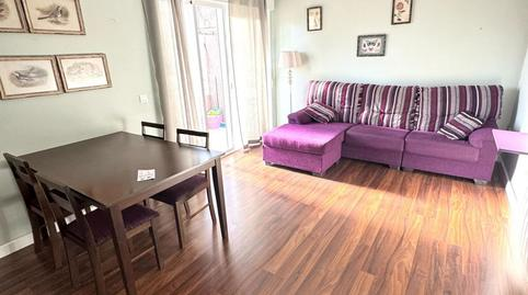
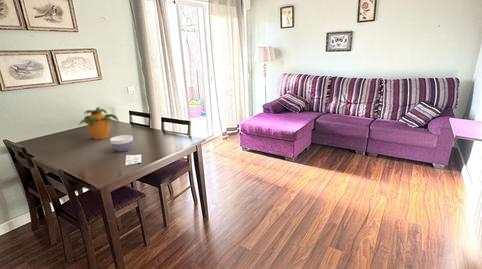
+ potted plant (97, 122)
+ bowl (122, 143)
